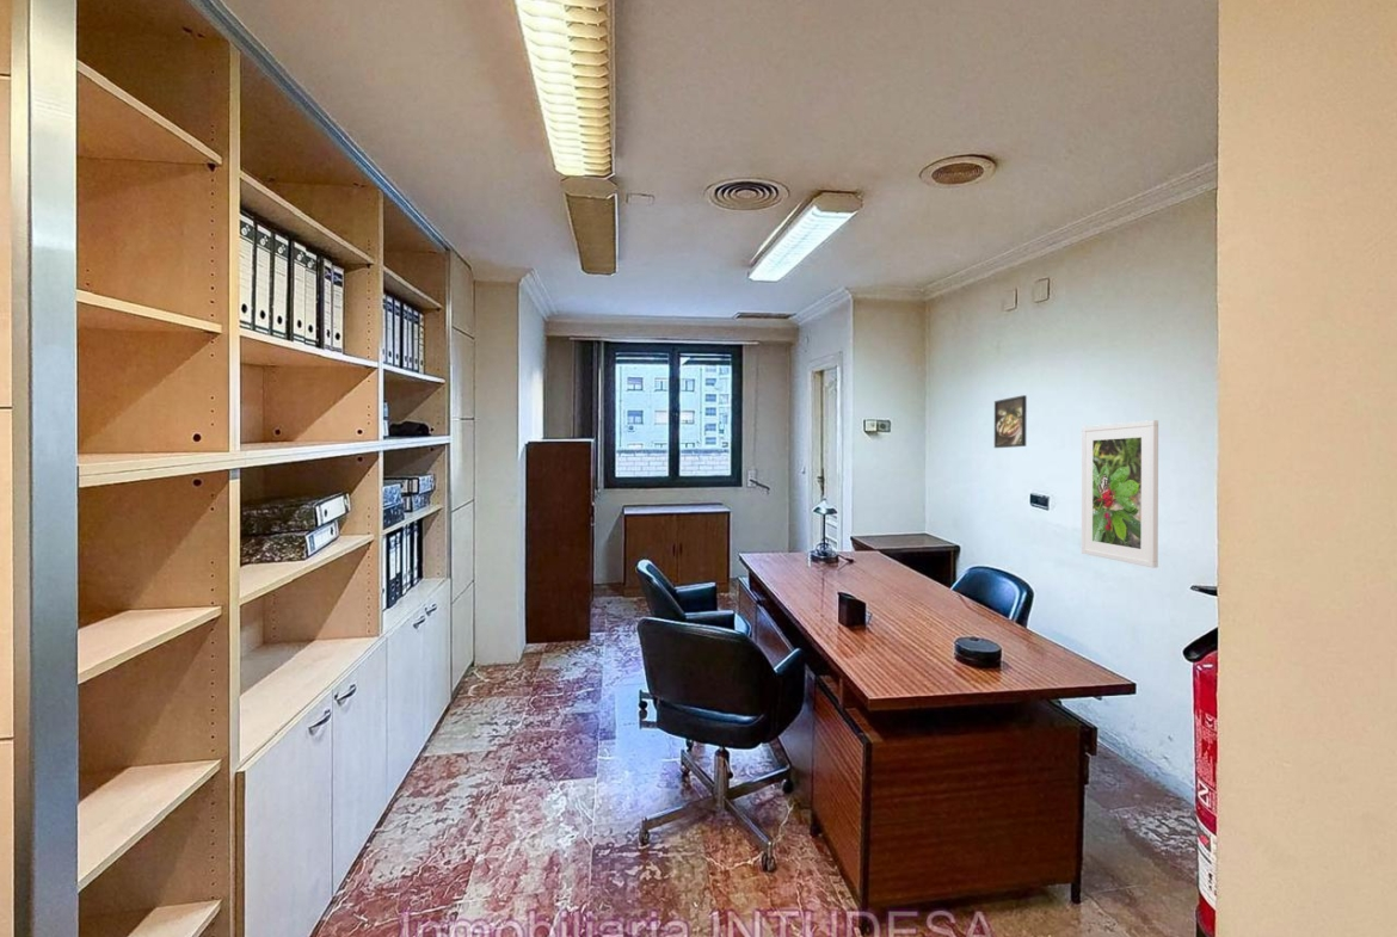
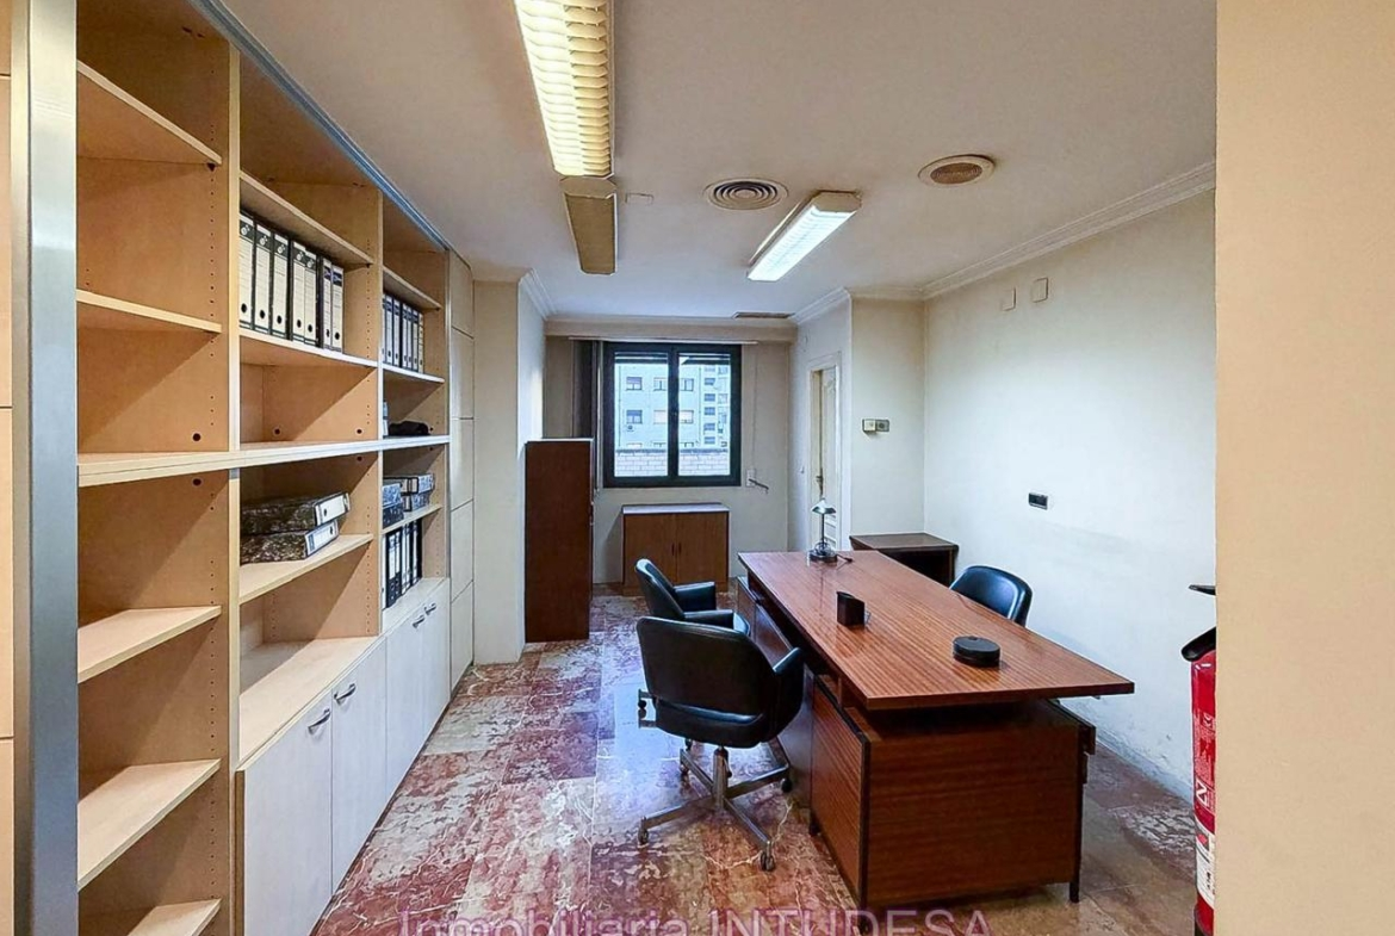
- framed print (1116, 492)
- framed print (1009, 423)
